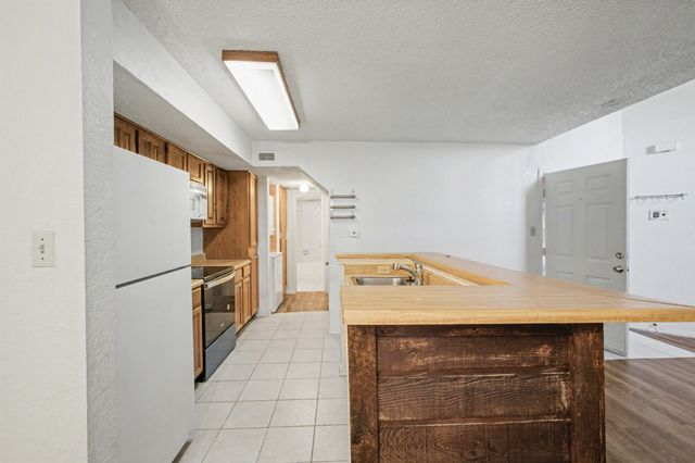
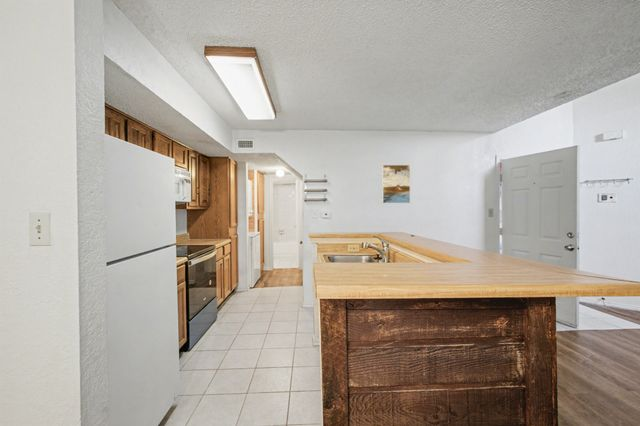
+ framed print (396, 184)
